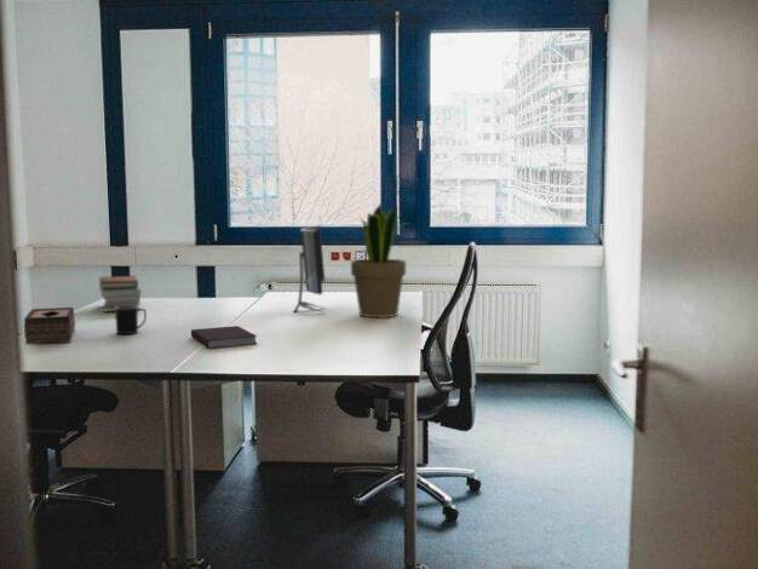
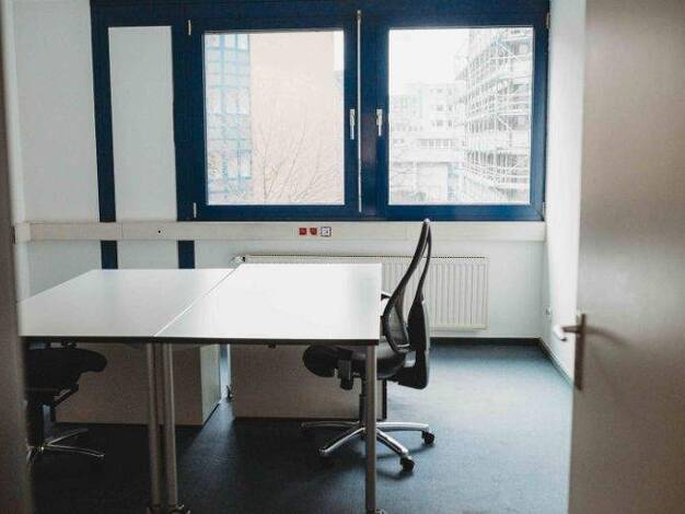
- book stack (119, 293)
- notebook (223, 337)
- tissue box (50, 324)
- mug (131, 320)
- potted plant (383, 259)
- monitor (310, 269)
